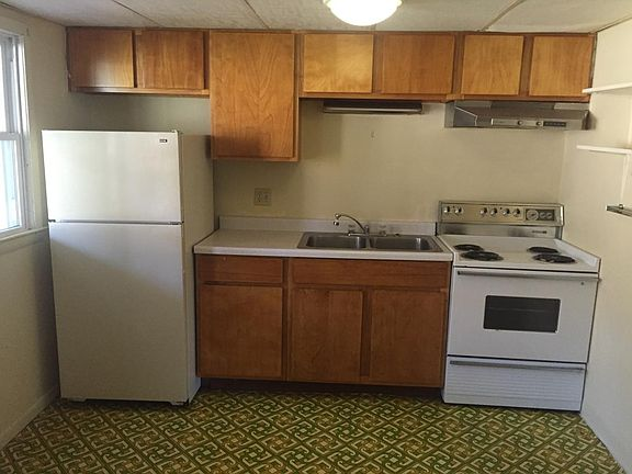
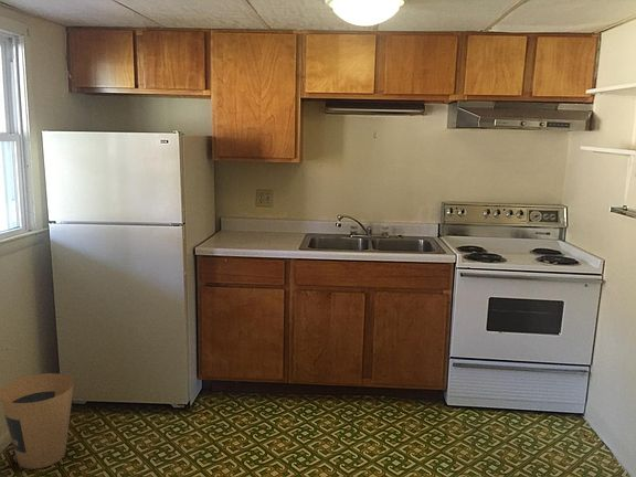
+ trash can (40, 422)
